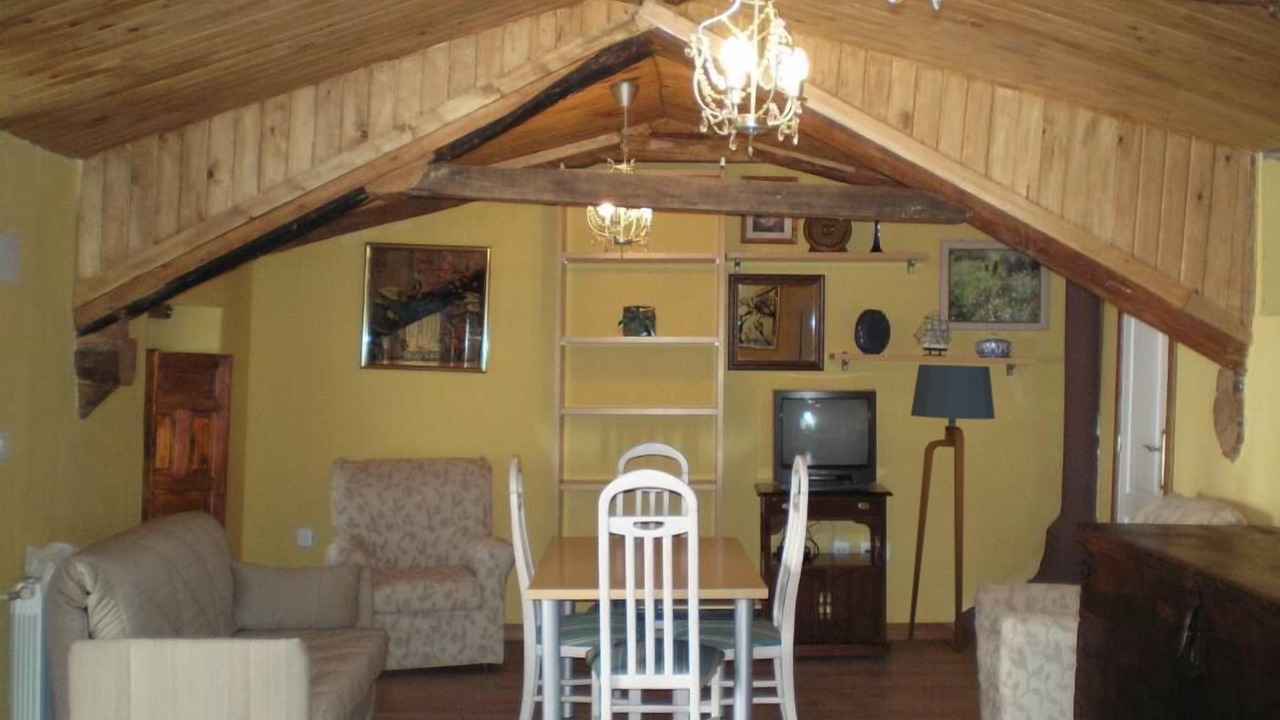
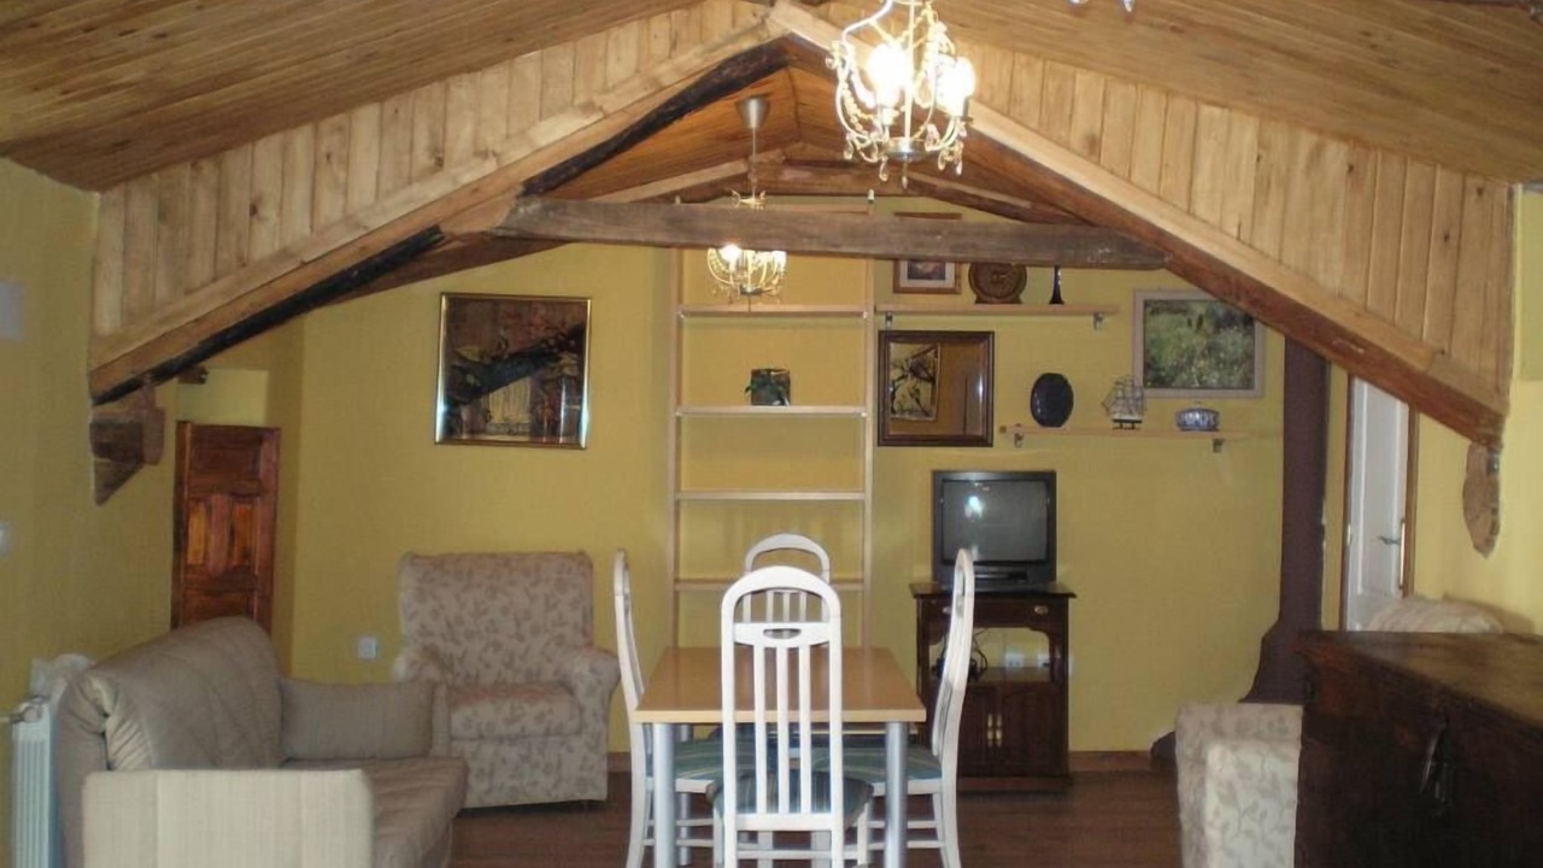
- floor lamp (954, 505)
